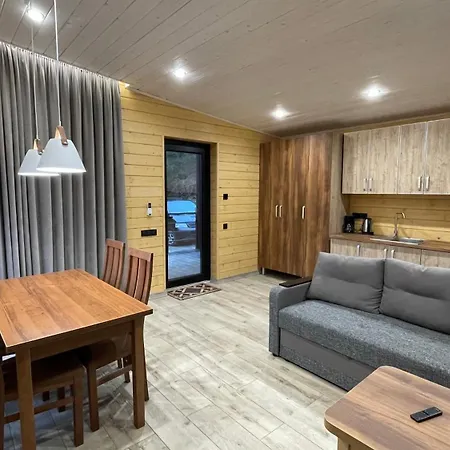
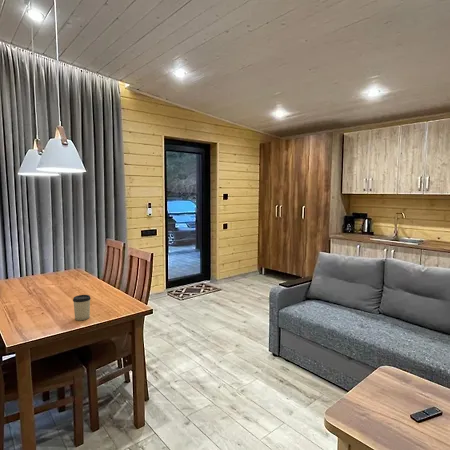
+ cup (82, 307)
